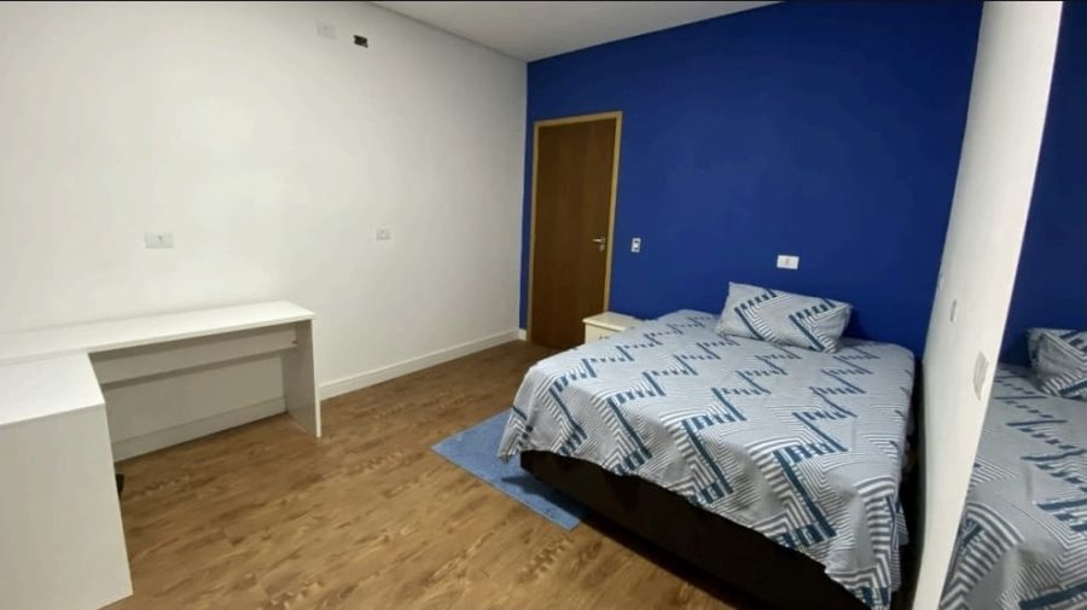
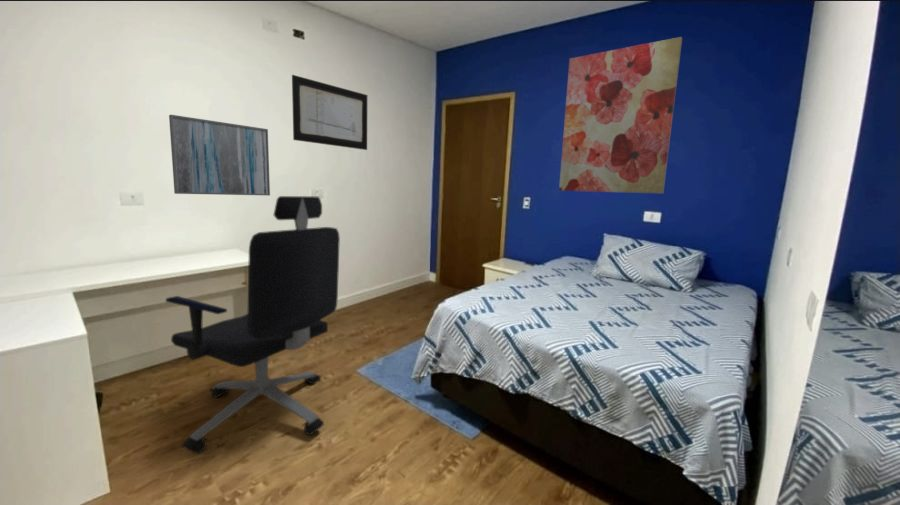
+ wall art (224, 159)
+ wall art (614, 122)
+ wall art (333, 115)
+ office chair (259, 307)
